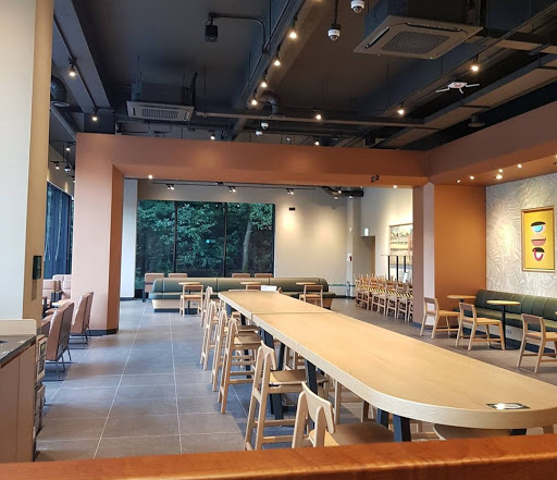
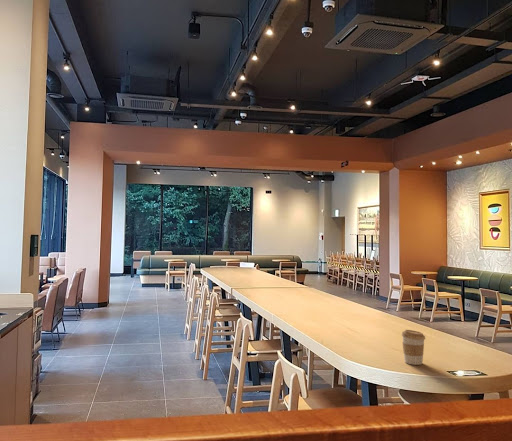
+ coffee cup (413, 346)
